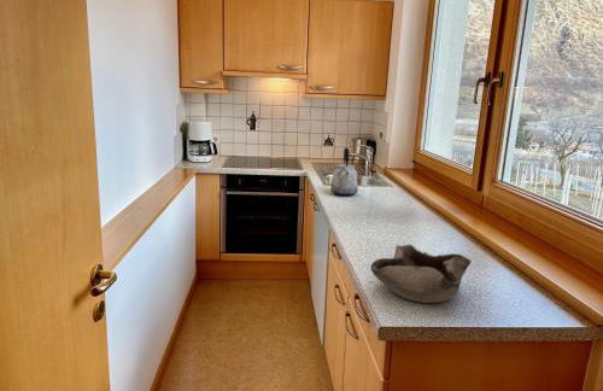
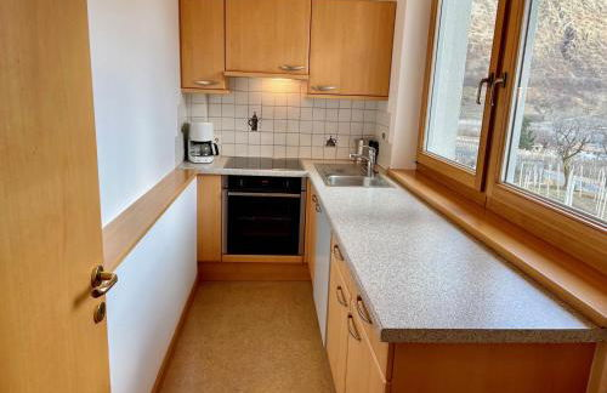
- bowl (421, 272)
- kettle (345, 171)
